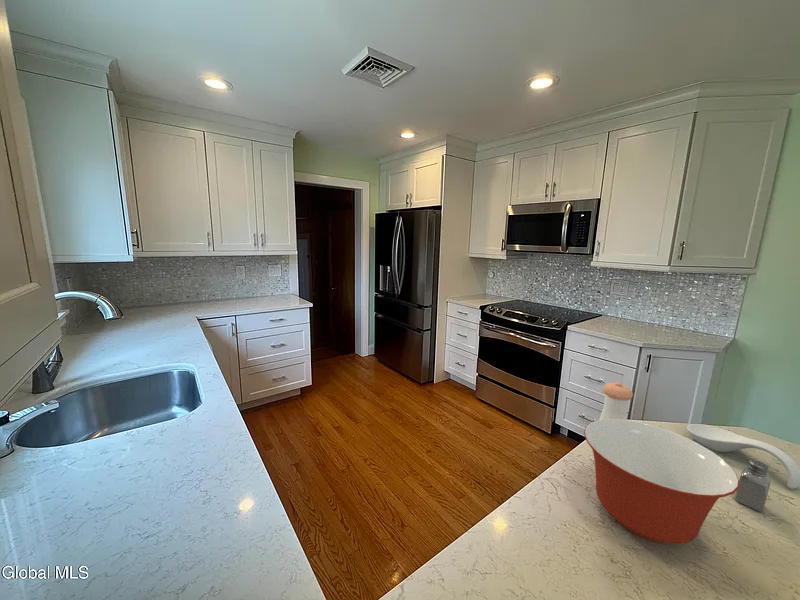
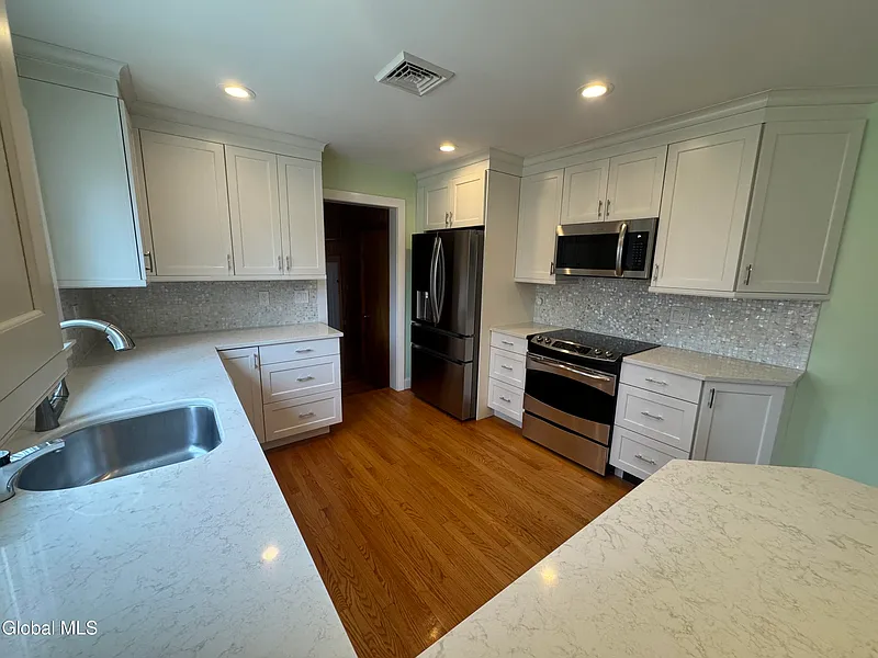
- spoon rest (739, 446)
- mixing bowl (647, 484)
- saltshaker (754, 483)
- pepper shaker (614, 414)
